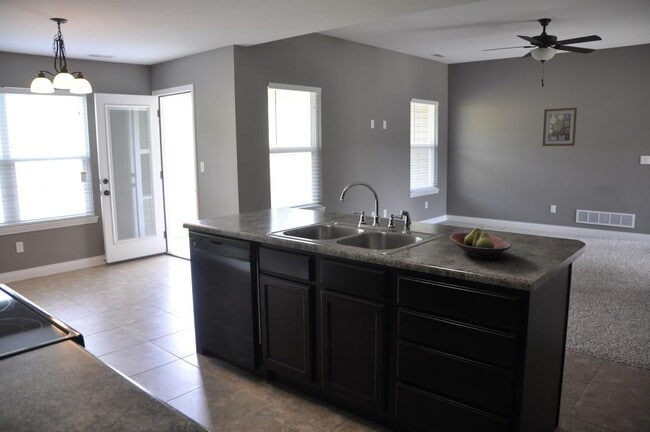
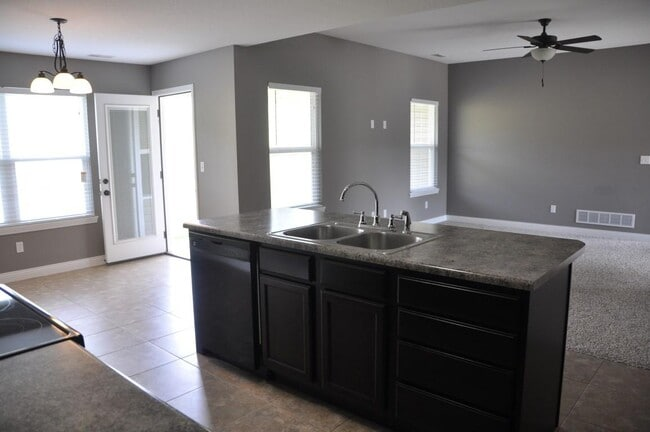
- wall art (559, 127)
- fruit bowl (478, 241)
